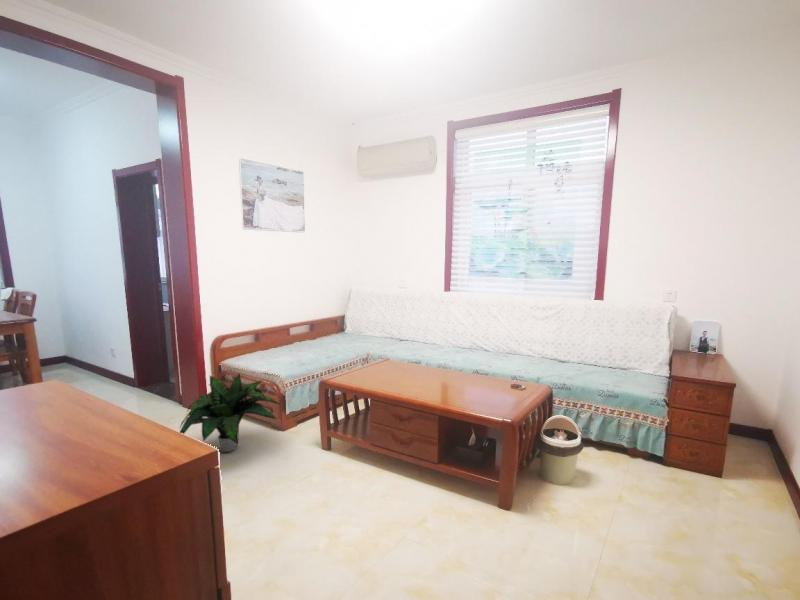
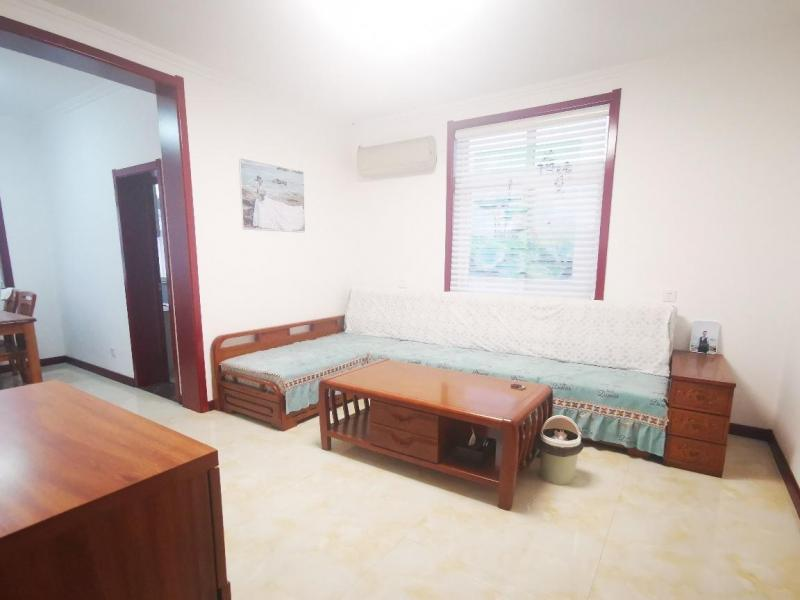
- potted plant (227, 412)
